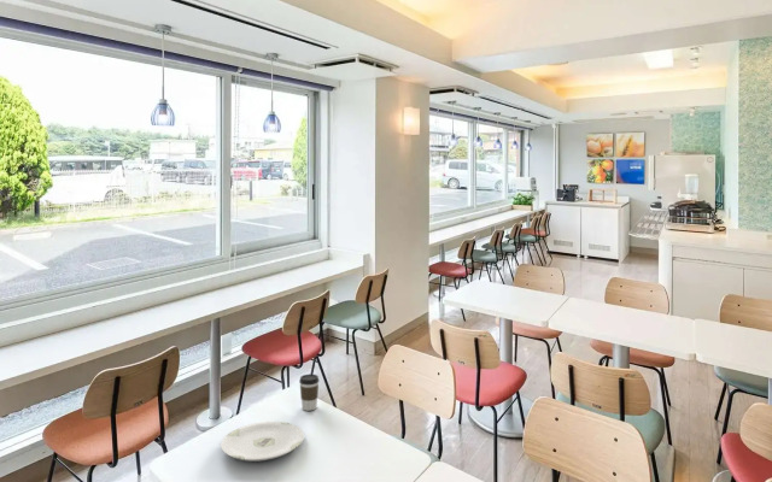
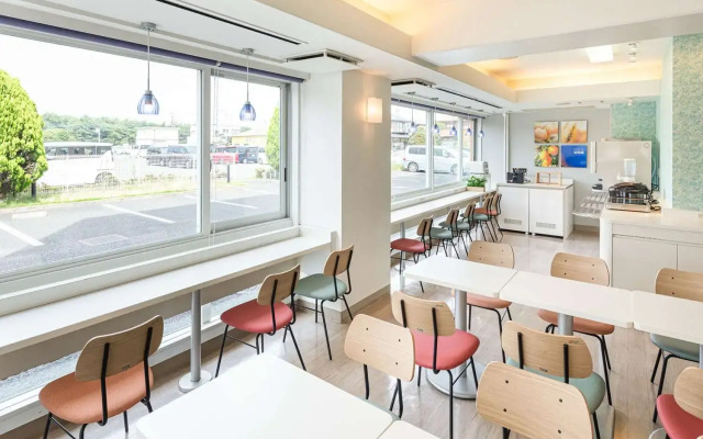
- coffee cup (309, 392)
- plate (263, 441)
